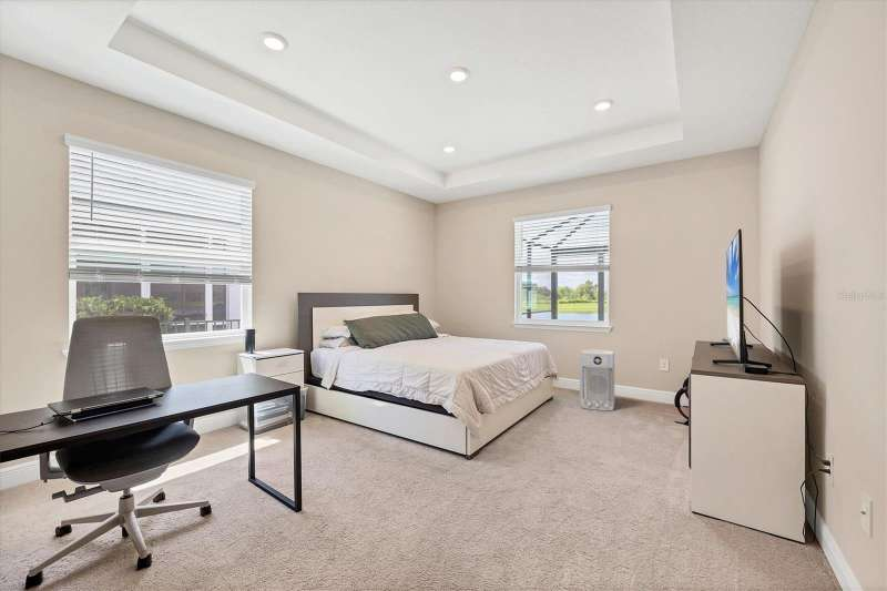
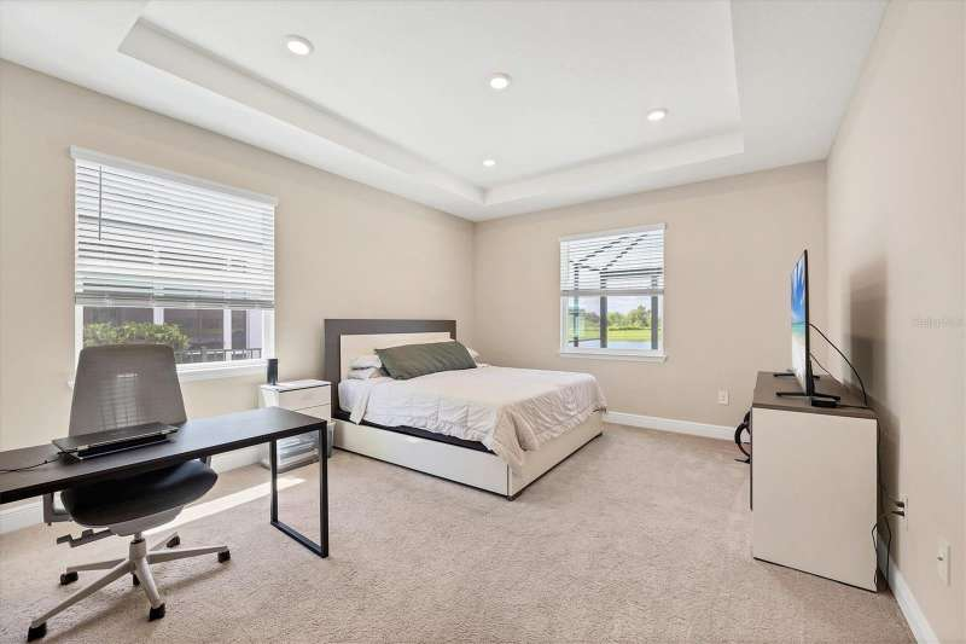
- air purifier (597, 378)
